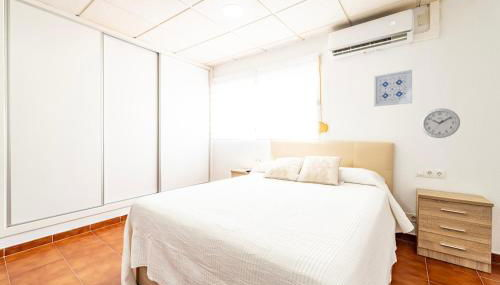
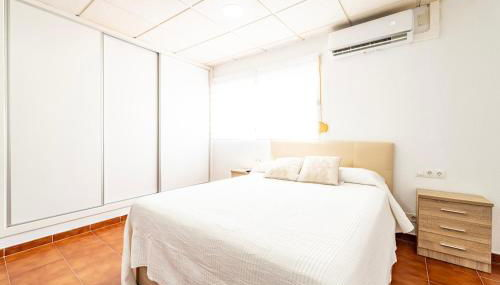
- wall art (392, 88)
- wall clock (439, 123)
